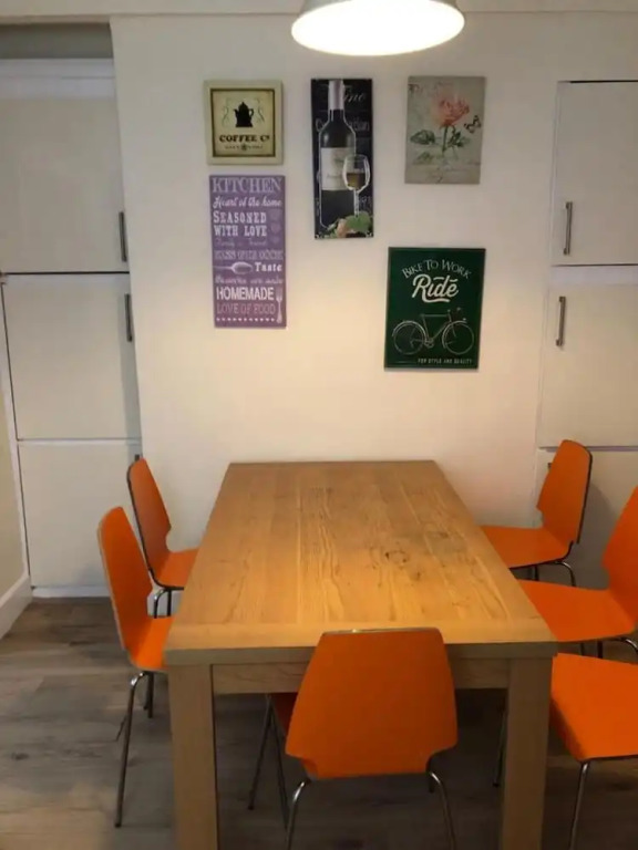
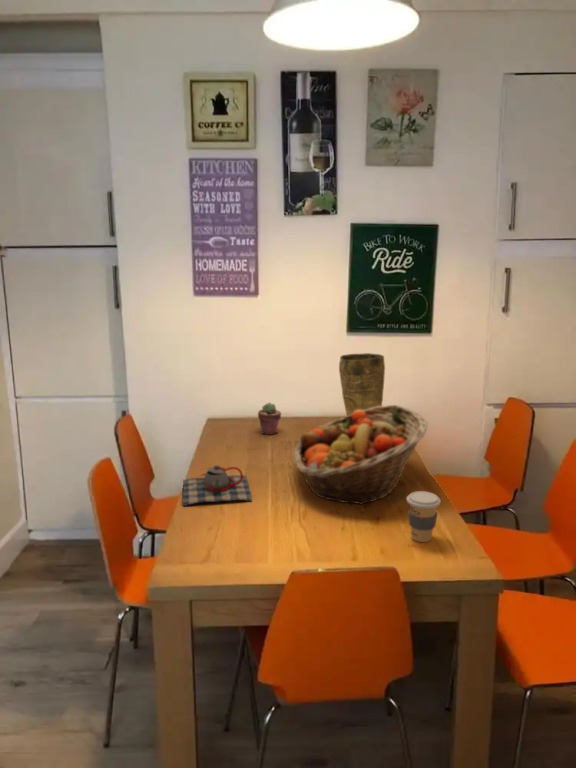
+ teapot (216, 478)
+ coffee cup (422, 517)
+ potted succulent (269, 417)
+ vase (361, 392)
+ fruit basket (358, 449)
